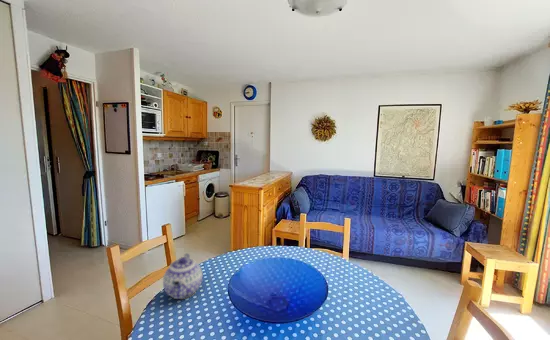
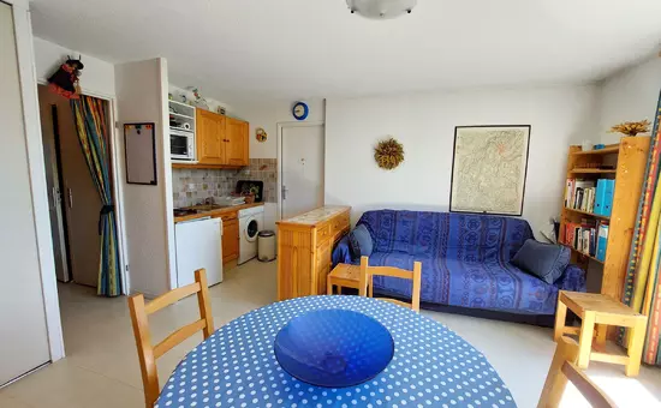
- teapot (183, 274)
